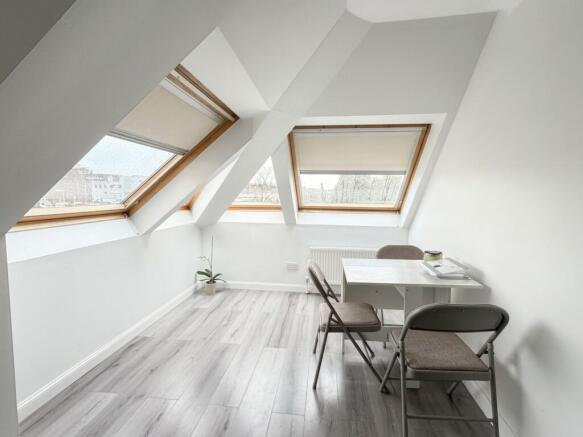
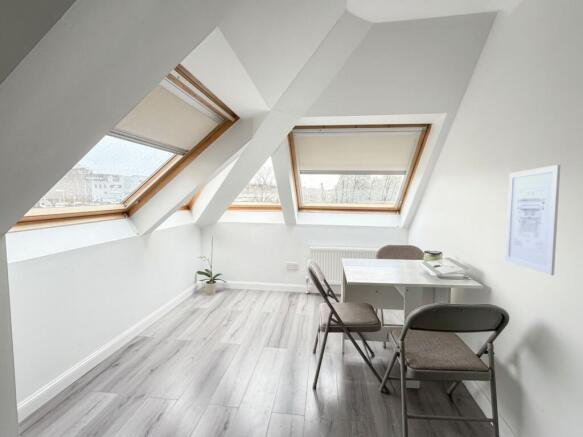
+ wall art (529, 218)
